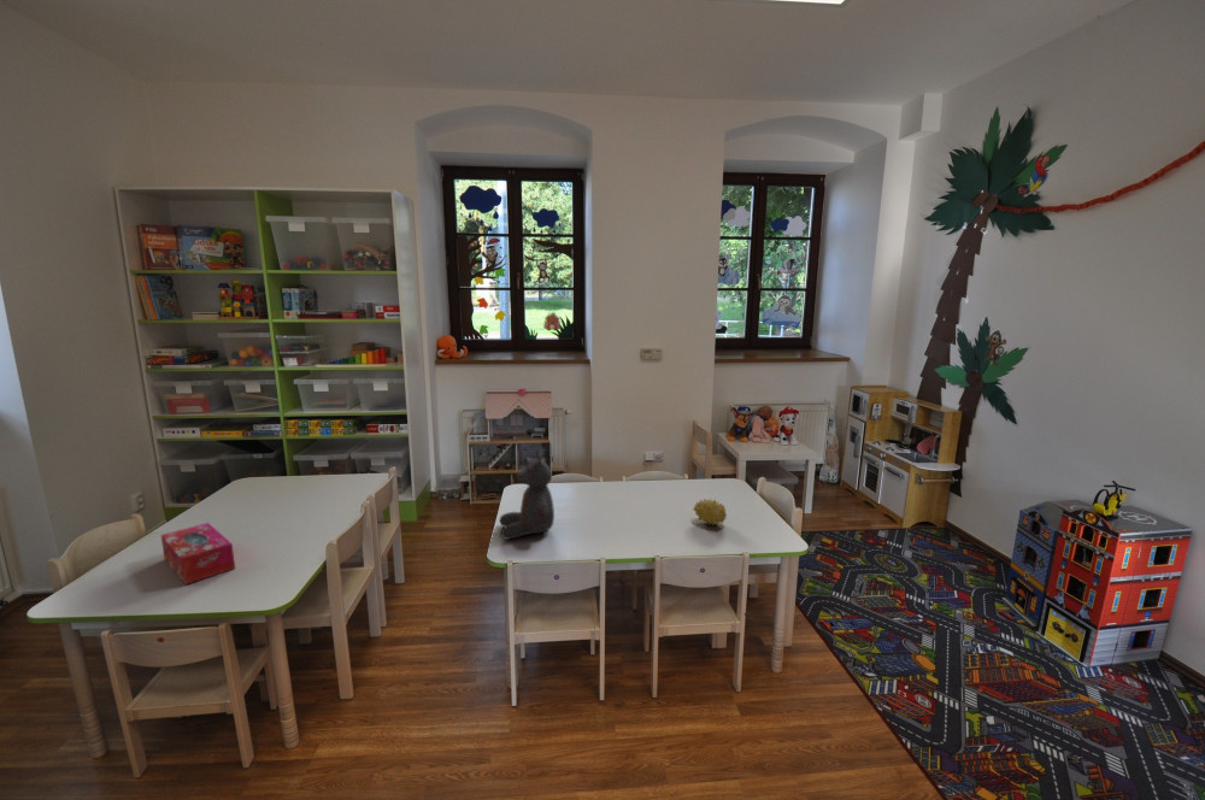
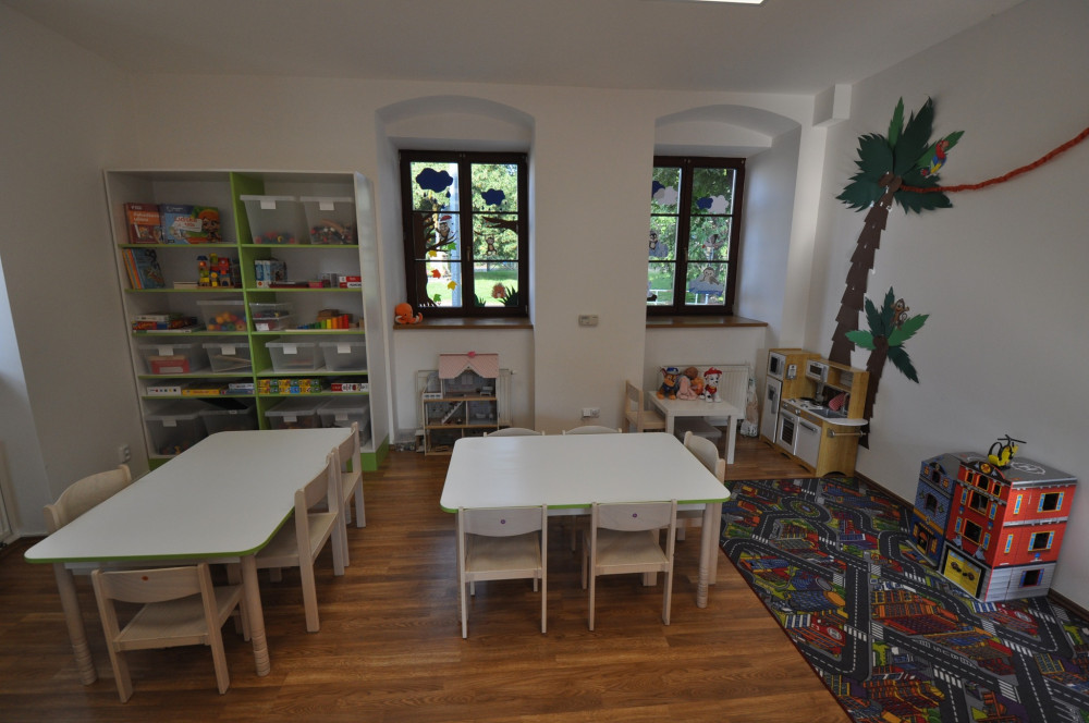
- tissue box (196, 551)
- teddy bear (525, 492)
- fruit (709, 511)
